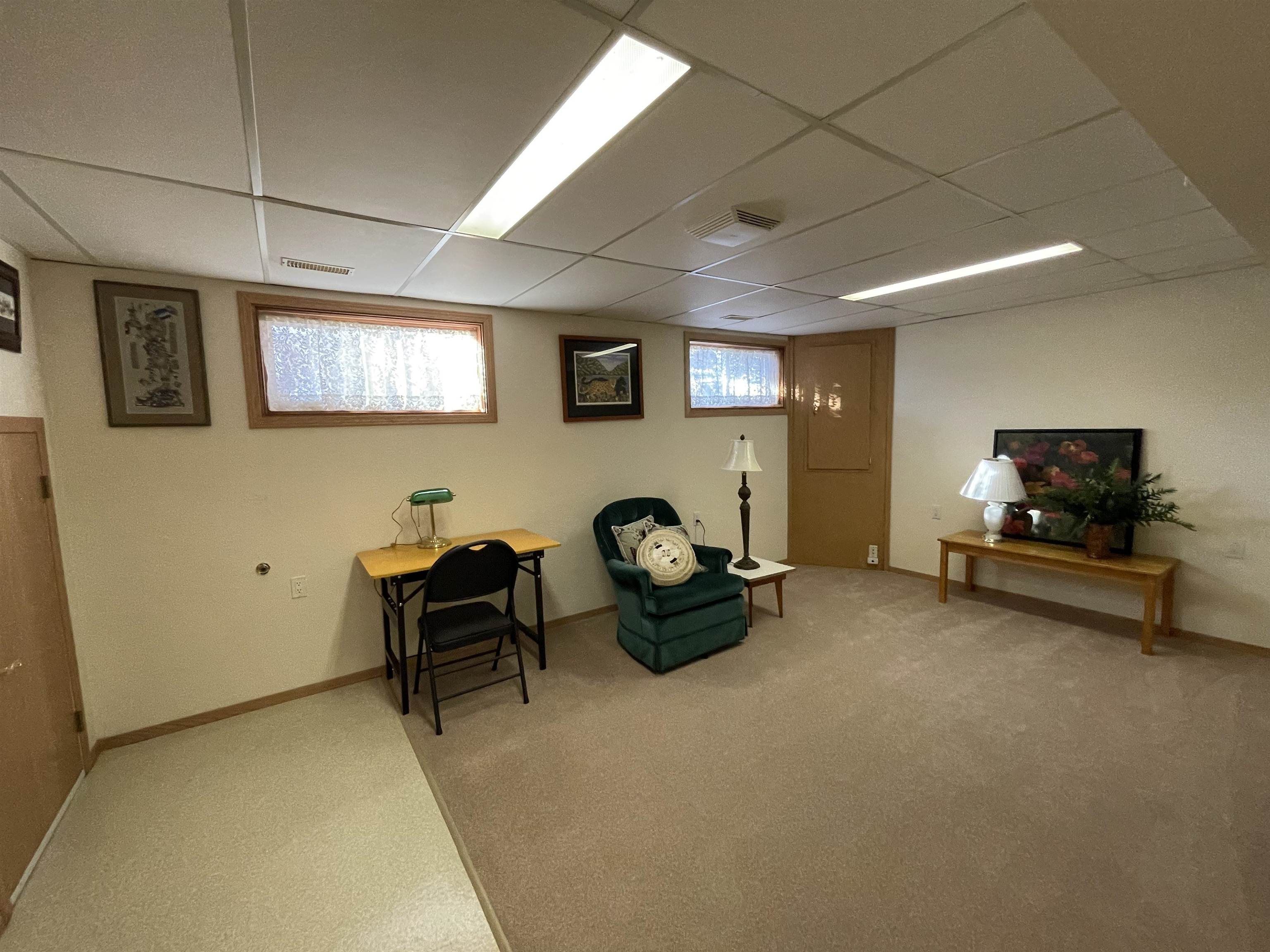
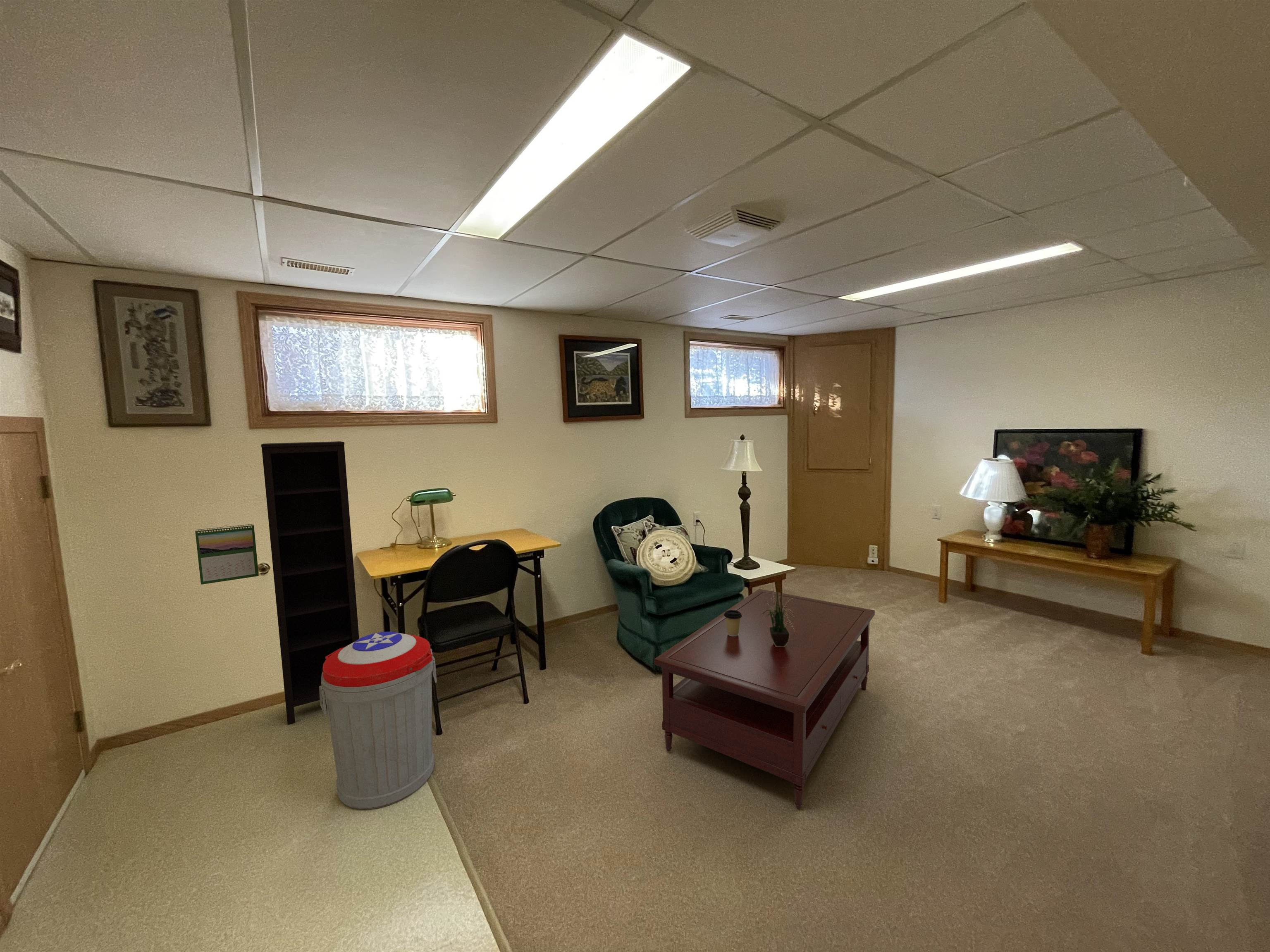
+ potted plant (777, 610)
+ coffee cup (733, 622)
+ calendar (228, 553)
+ trash can (382, 709)
+ bookcase (315, 576)
+ coffee table (776, 675)
